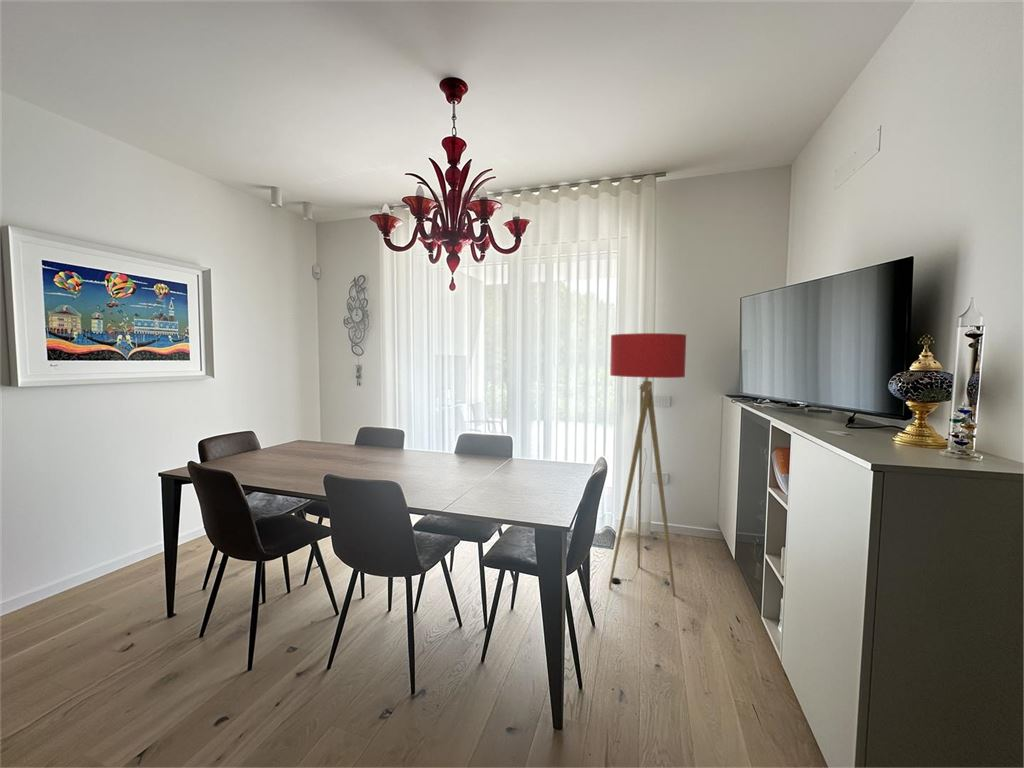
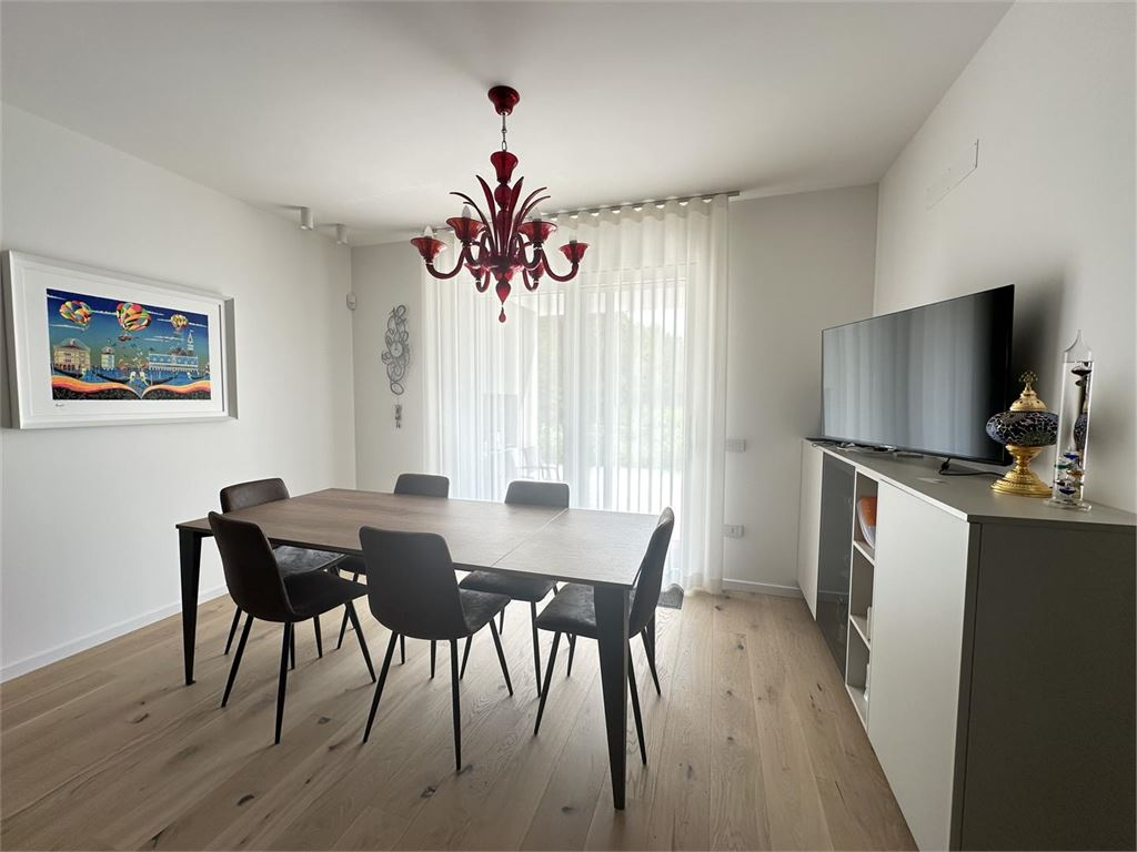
- floor lamp (645, 461)
